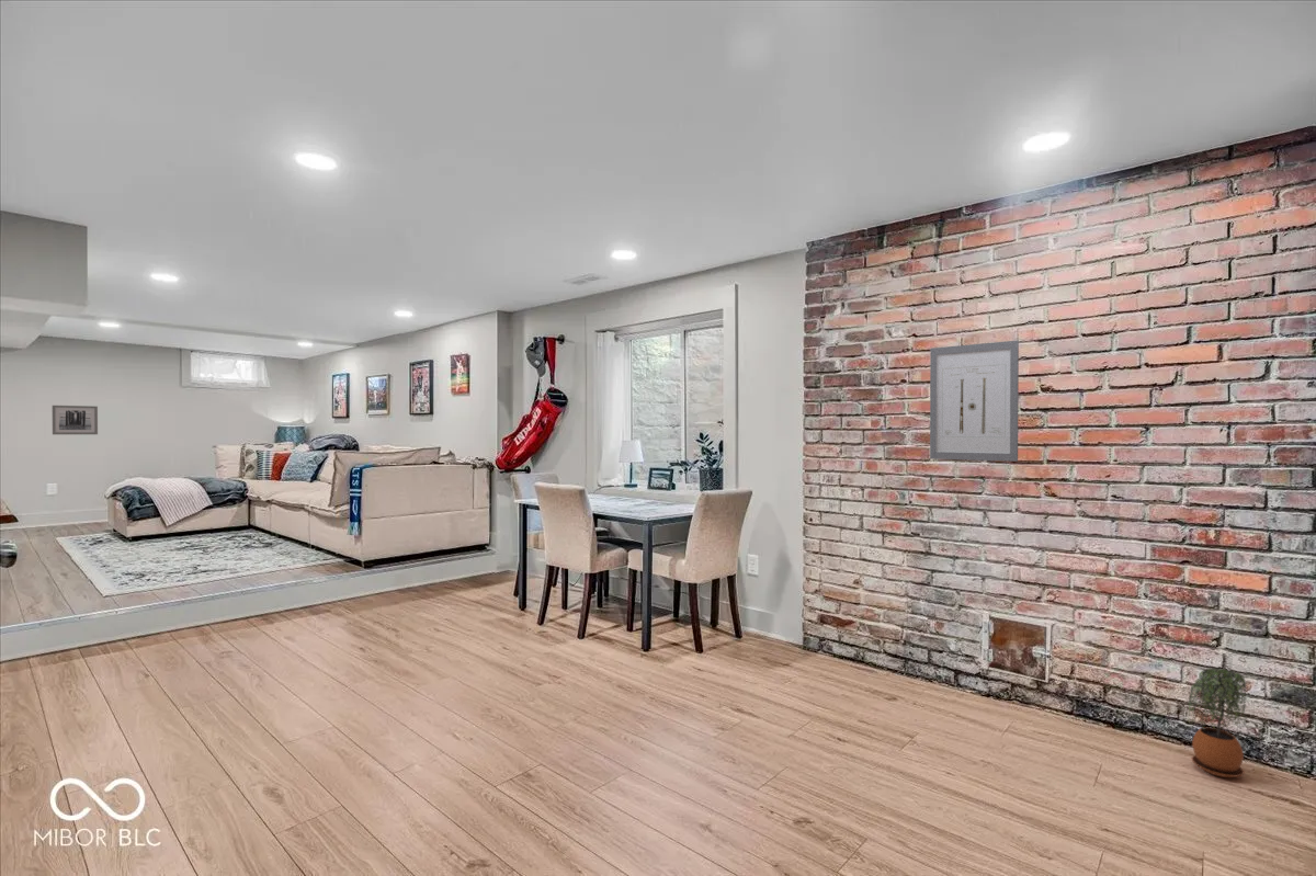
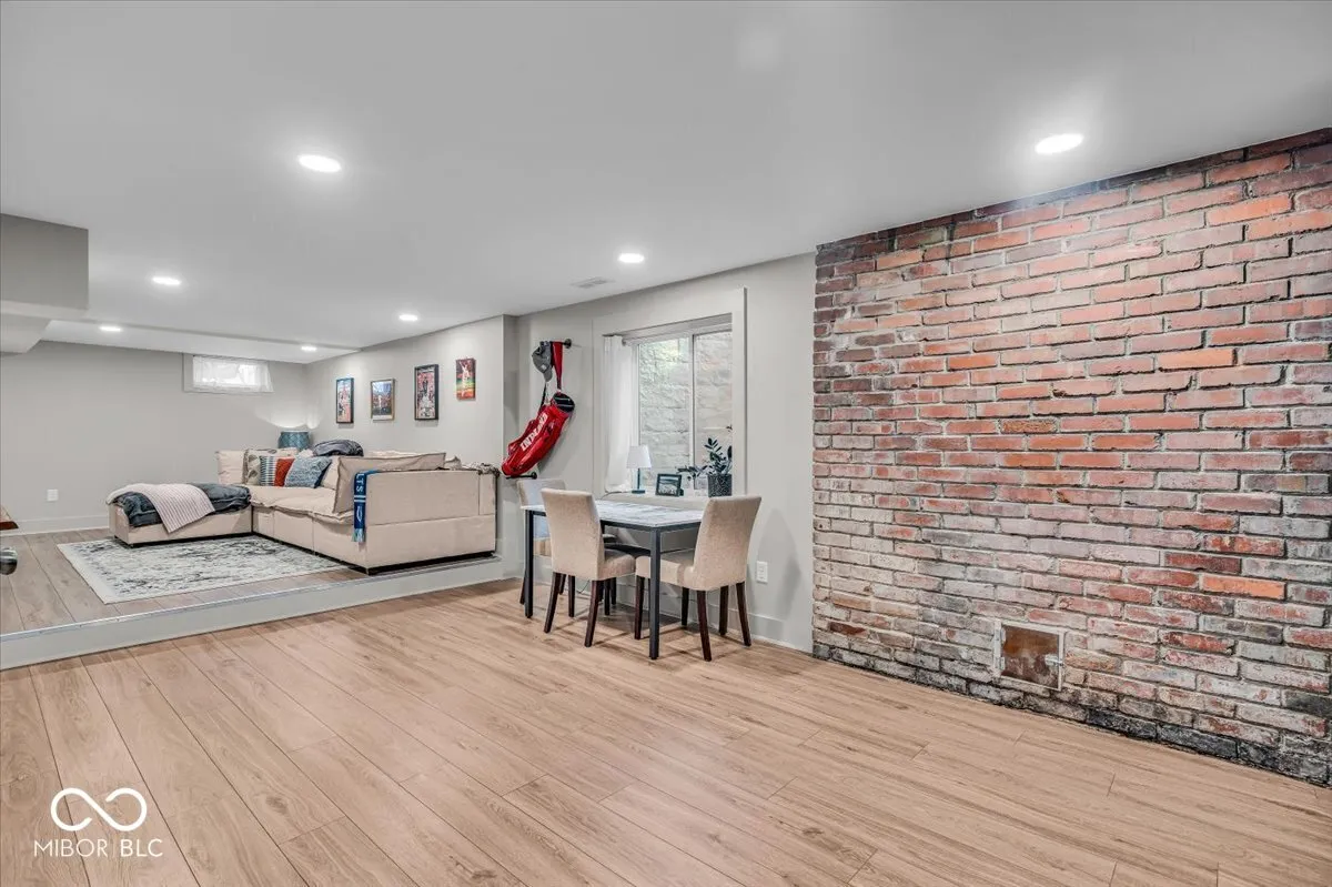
- potted plant (1215, 718)
- wall art (972, 402)
- wall art (75, 420)
